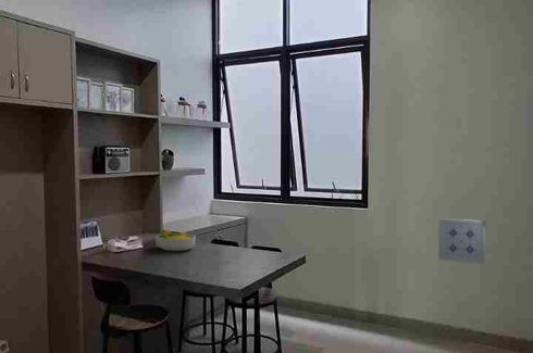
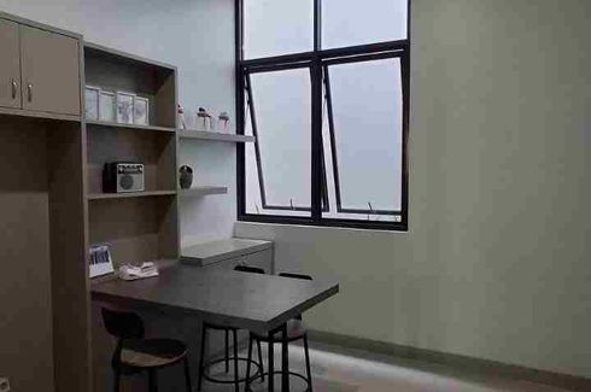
- fruit bowl (175, 239)
- wall art (461, 240)
